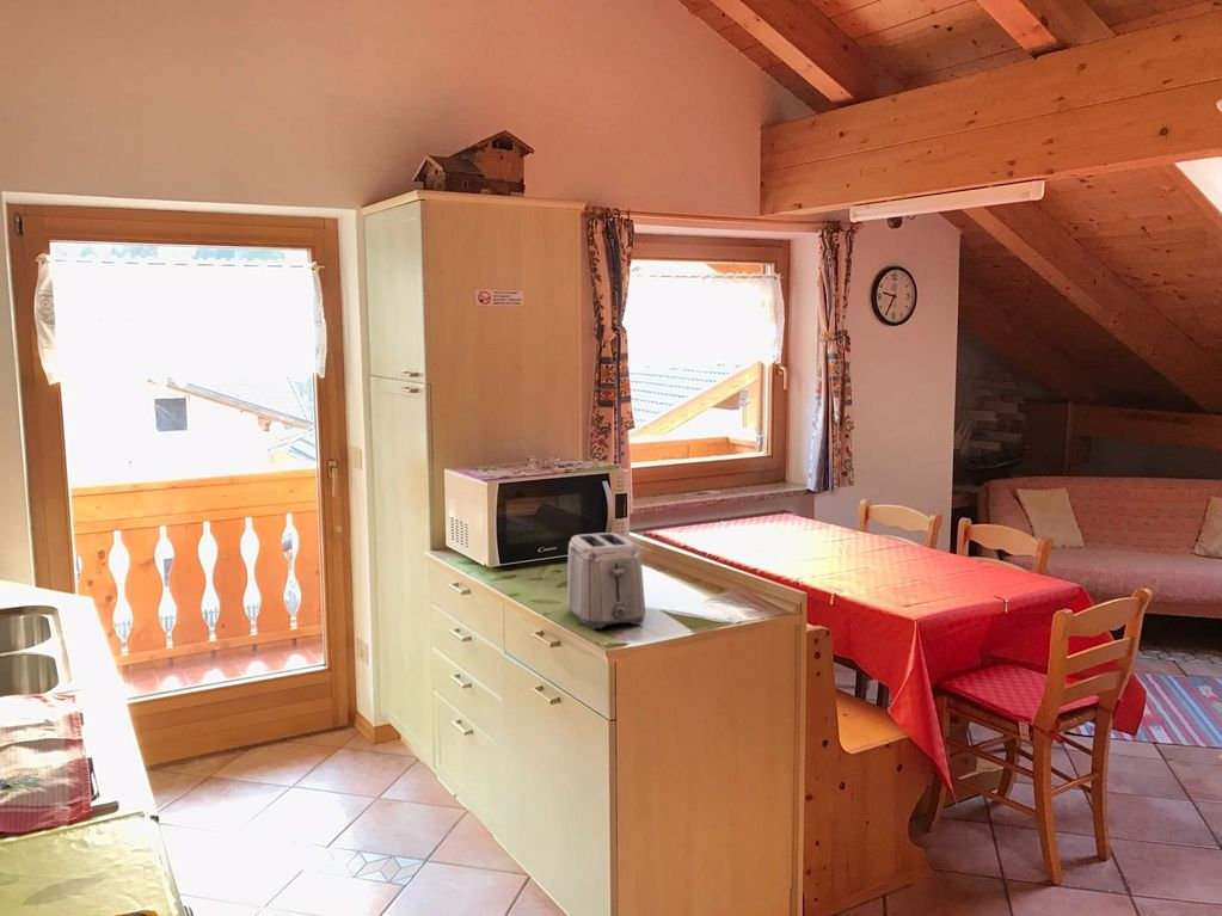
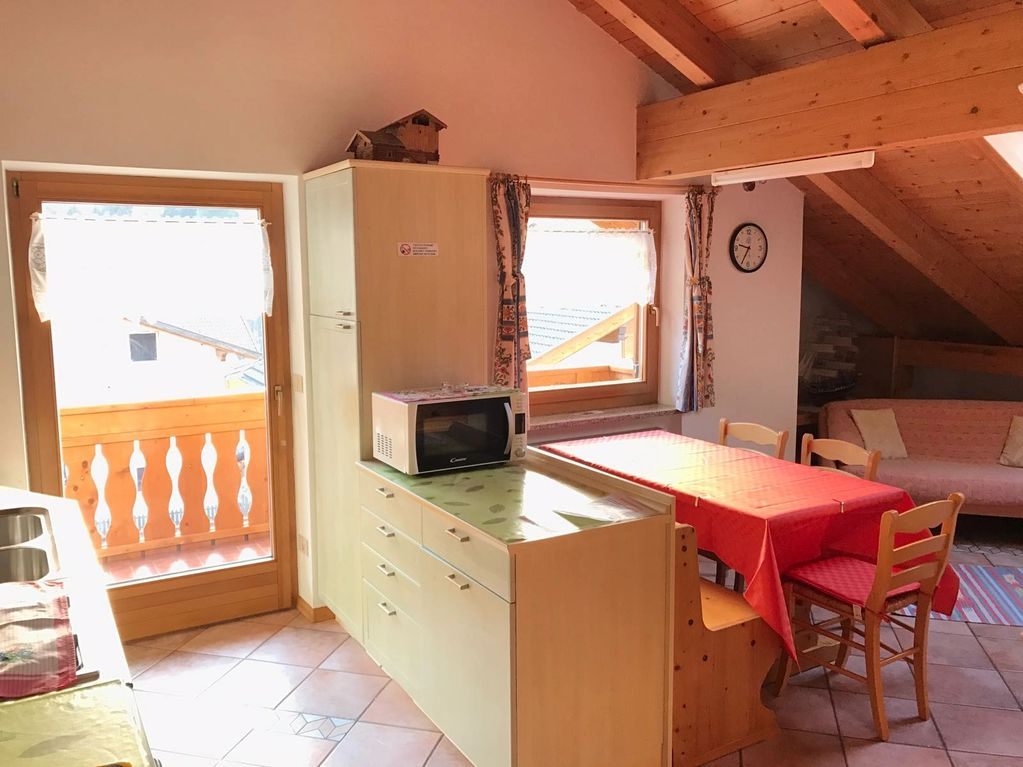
- toaster (603, 577)
